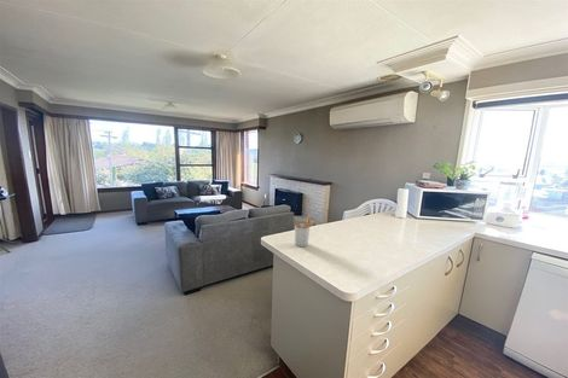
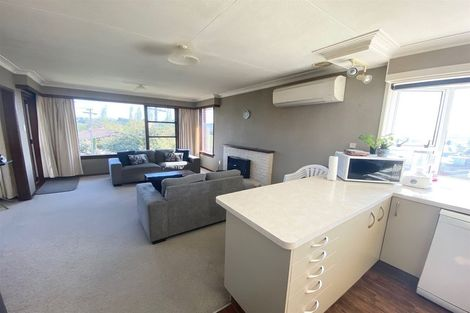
- utensil holder (305, 231)
